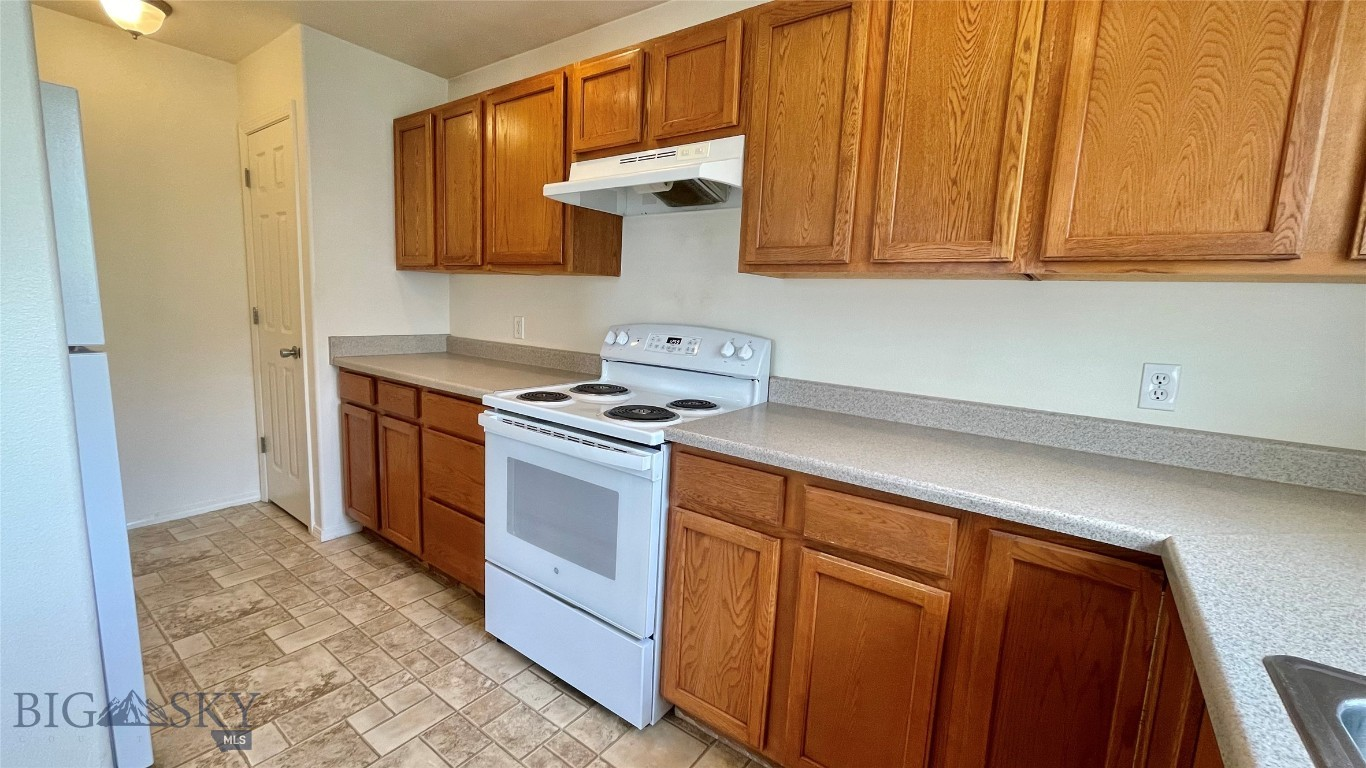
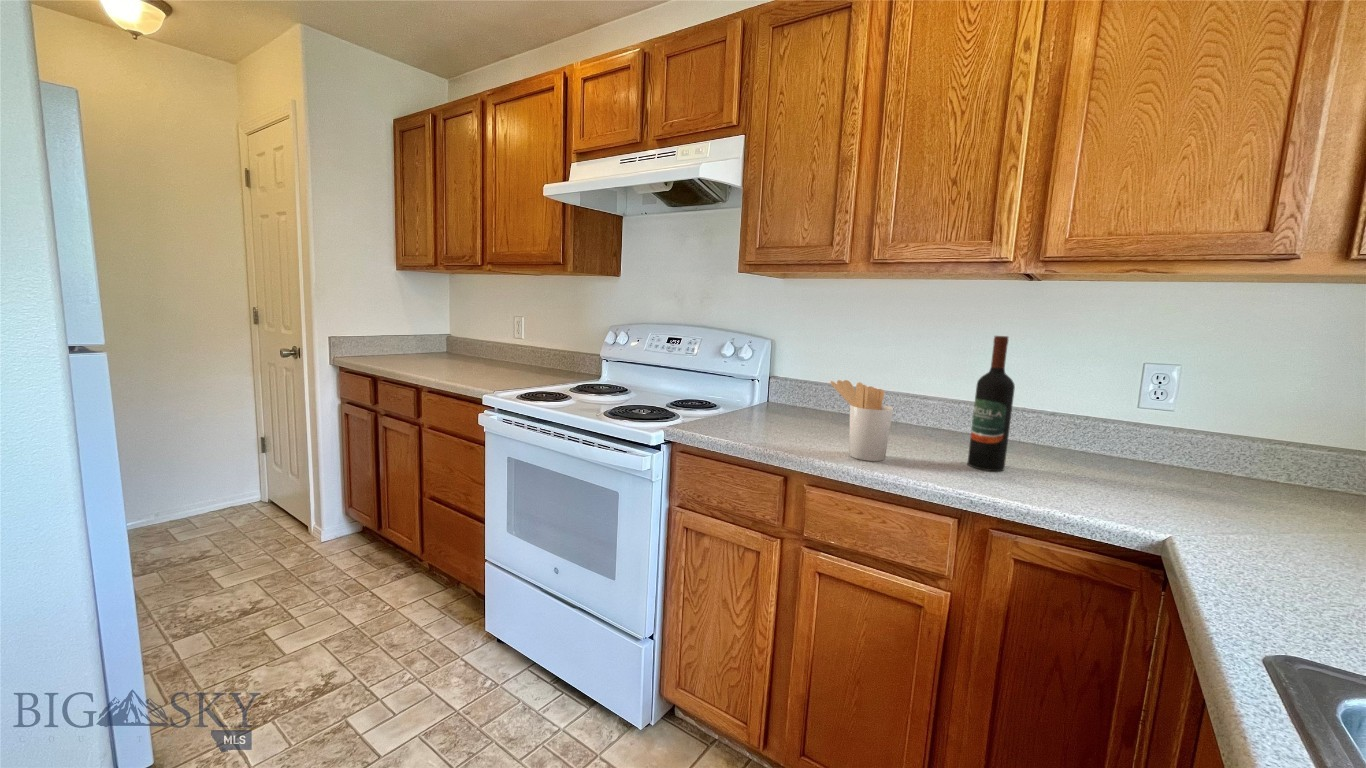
+ wine bottle (993, 402)
+ utensil holder (859, 417)
